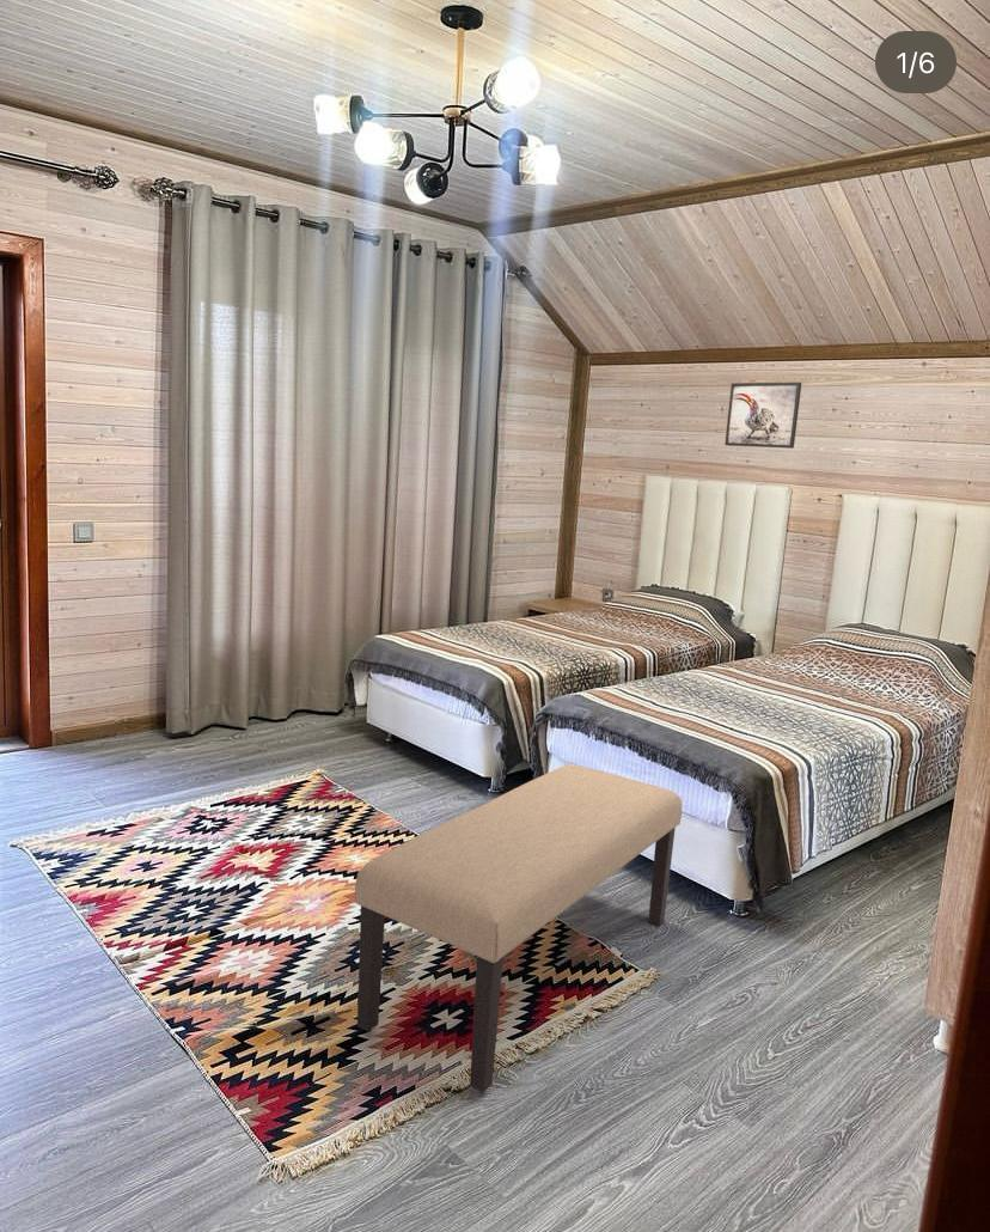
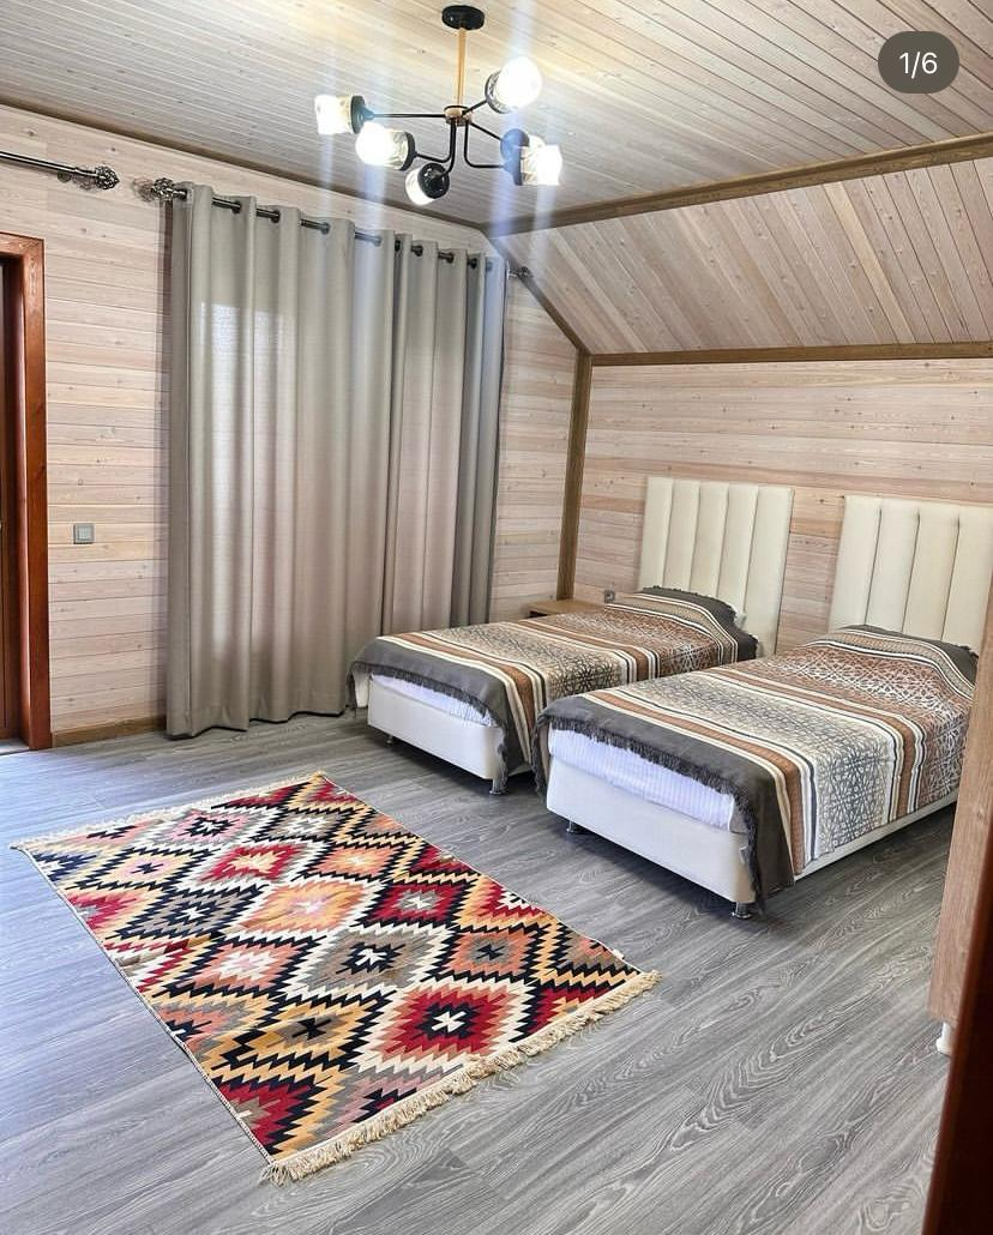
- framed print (762, 414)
- bench (534, 892)
